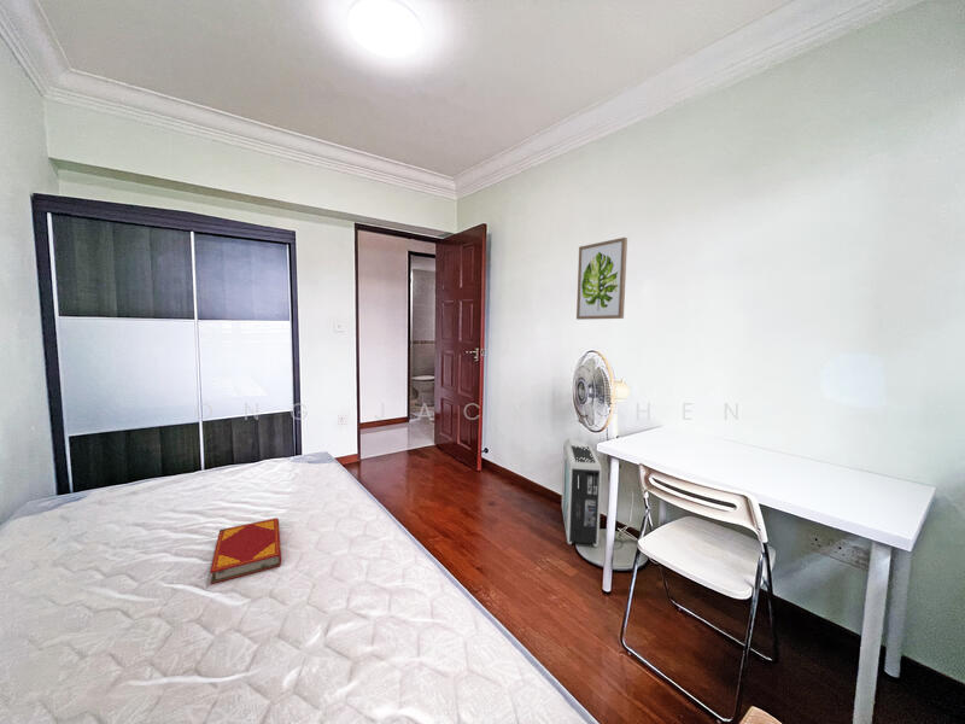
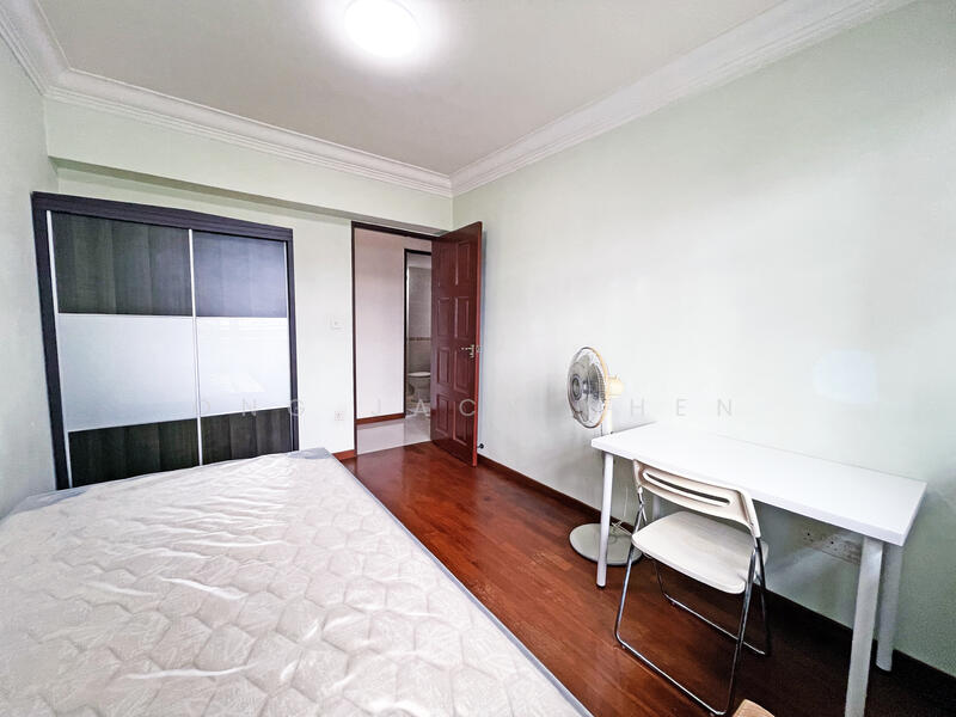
- hardback book (248, 547)
- air purifier (579, 487)
- wall art (600, 280)
